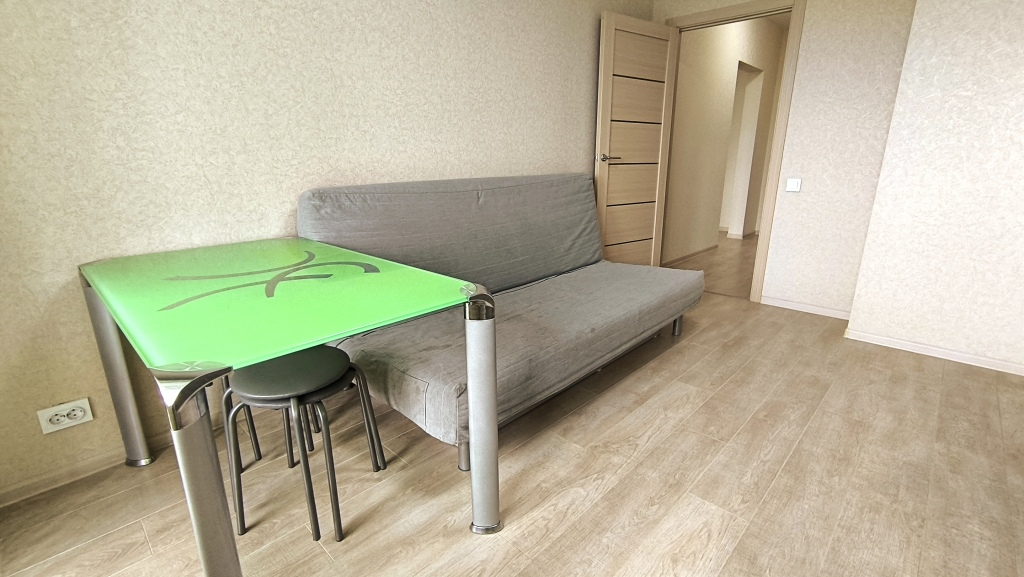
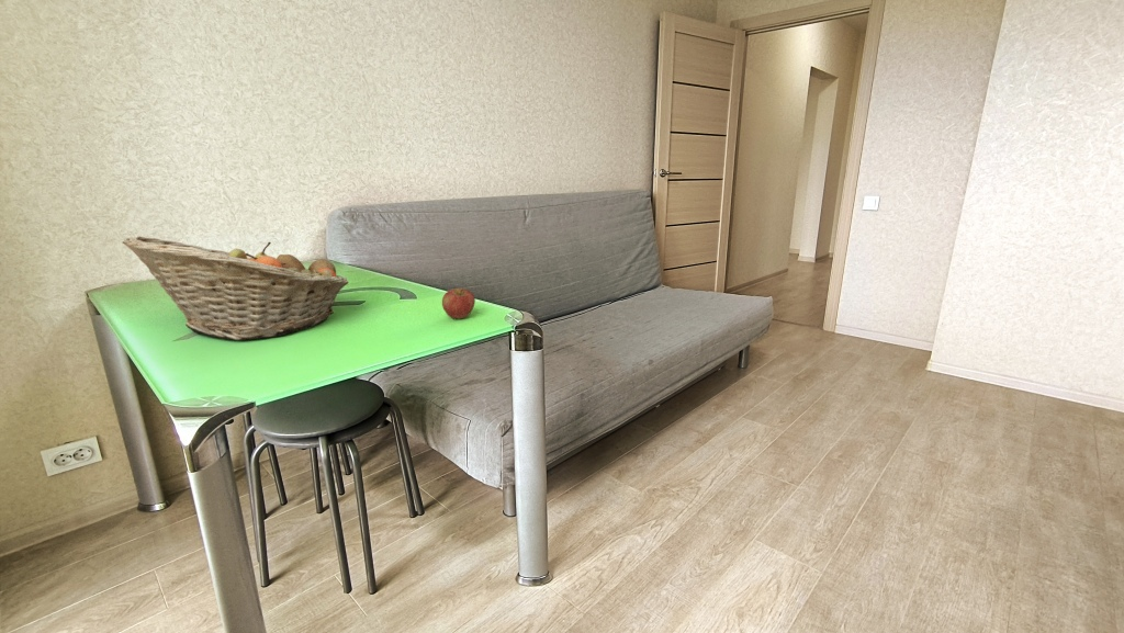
+ fruit basket (245, 278)
+ apple (458, 302)
